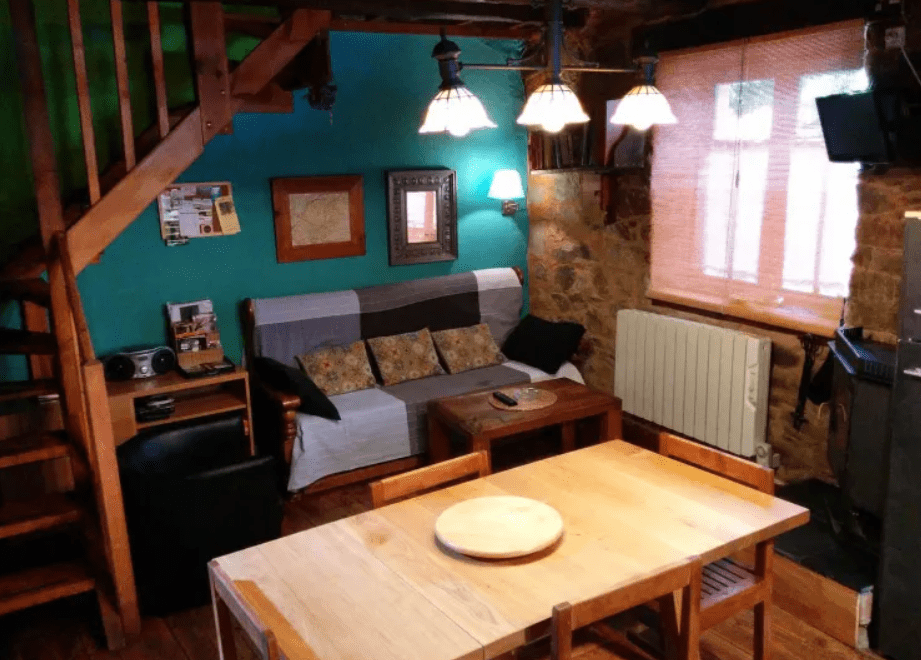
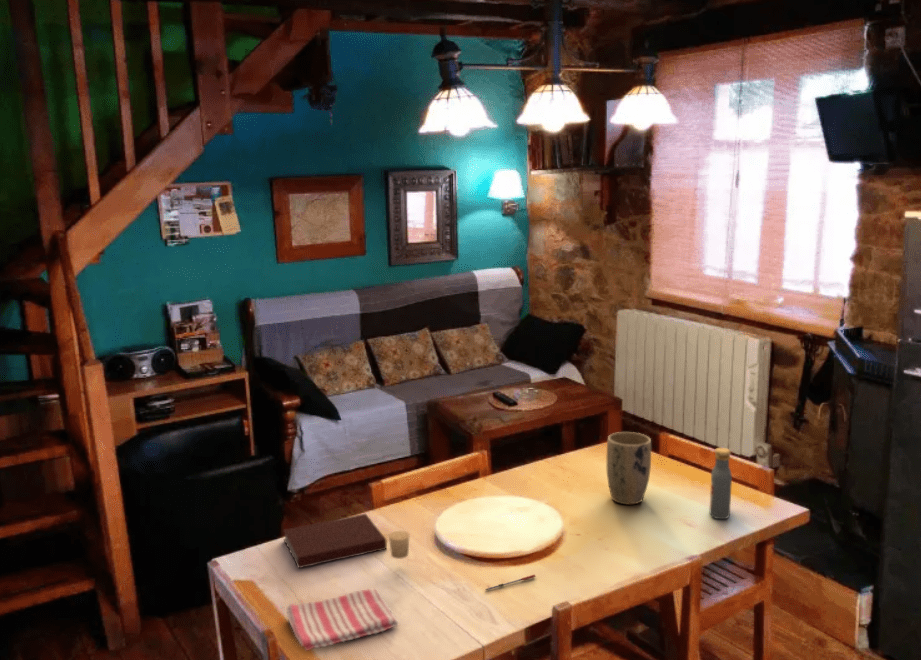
+ candle (399, 552)
+ vodka (721, 481)
+ plant pot (628, 468)
+ notebook (334, 539)
+ pen (510, 582)
+ dish towel (342, 616)
